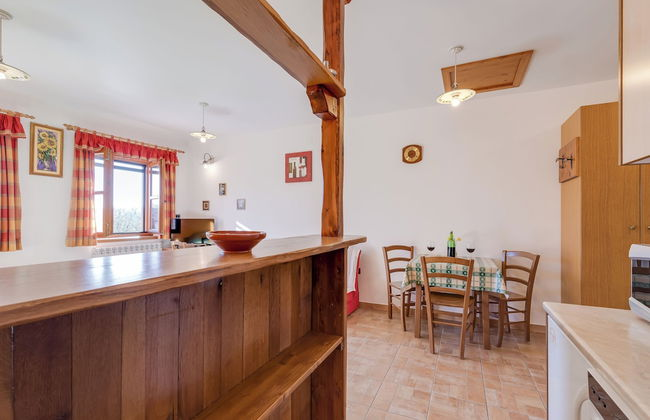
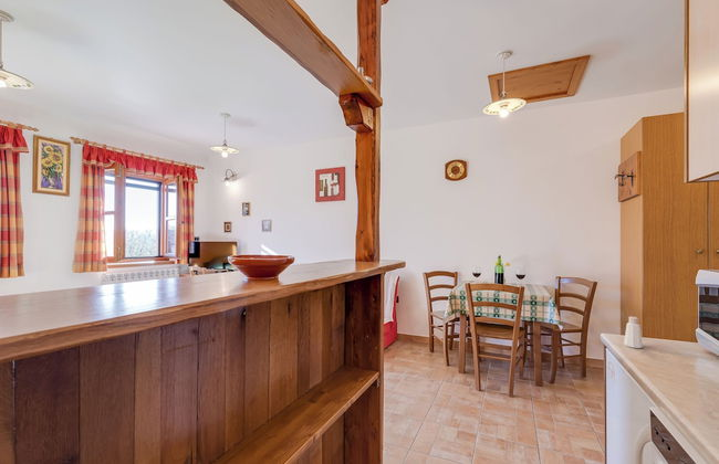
+ pepper shaker (633, 331)
